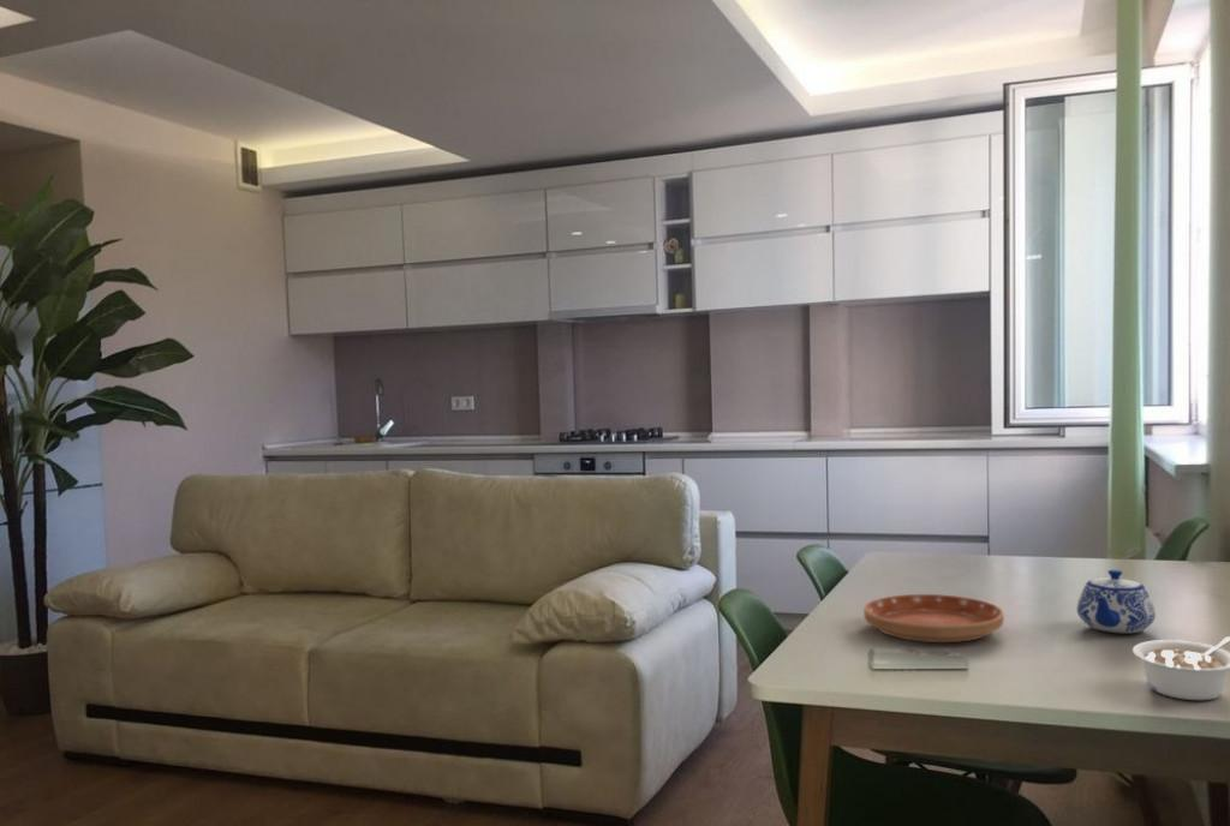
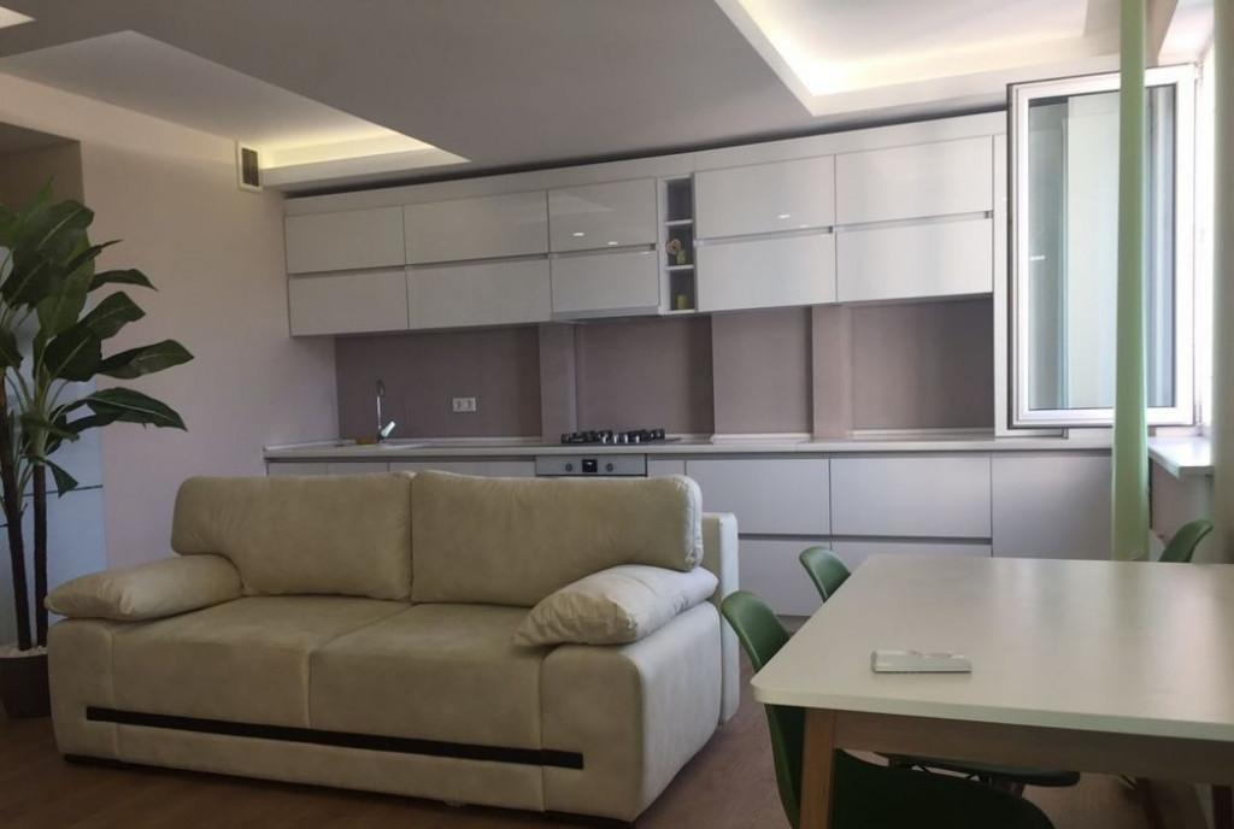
- saucer (932, 618)
- legume (1184, 666)
- teapot (1113, 600)
